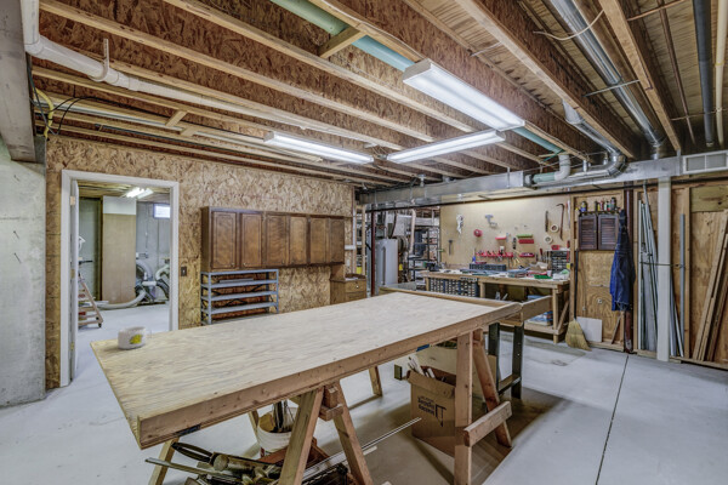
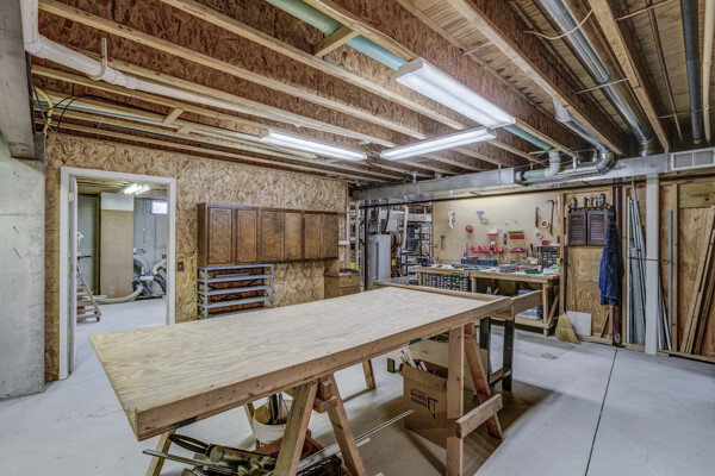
- mug (132, 337)
